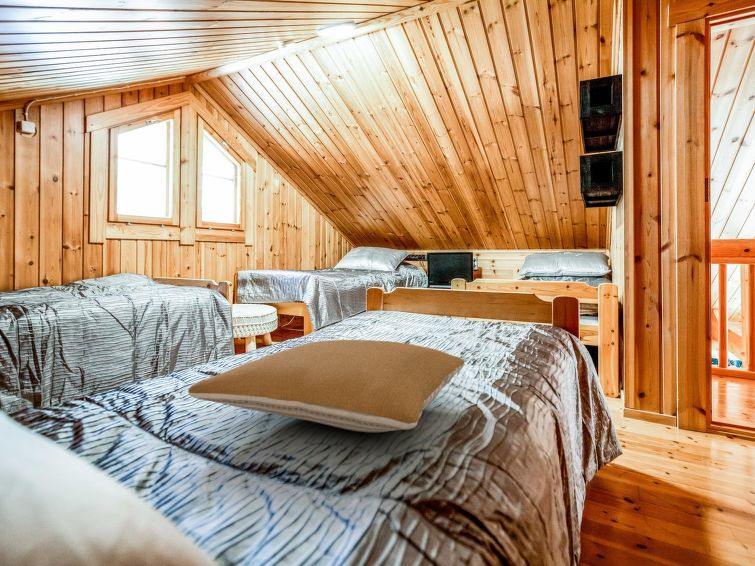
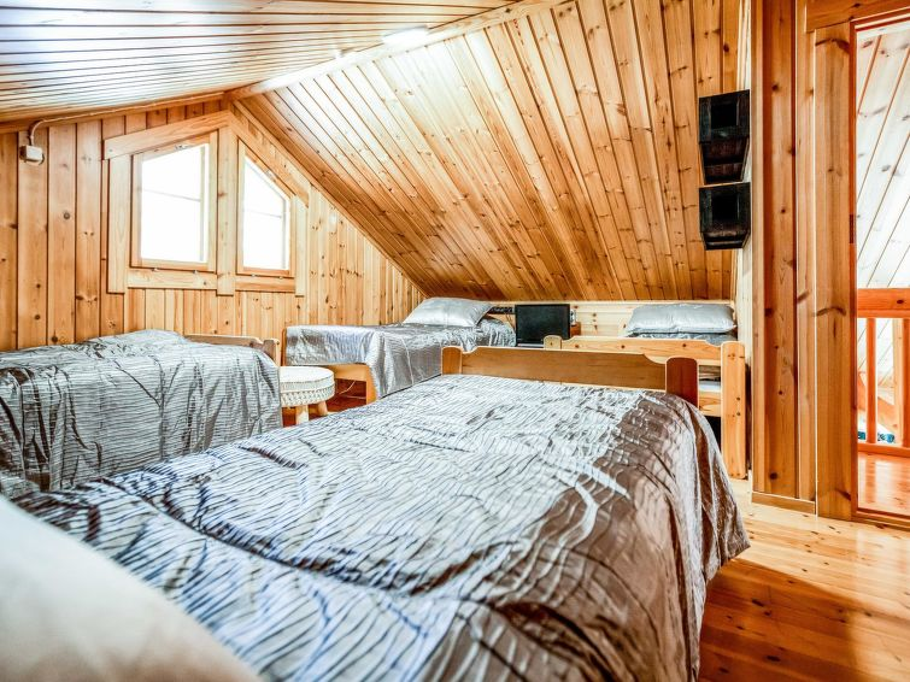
- pillow (345, 377)
